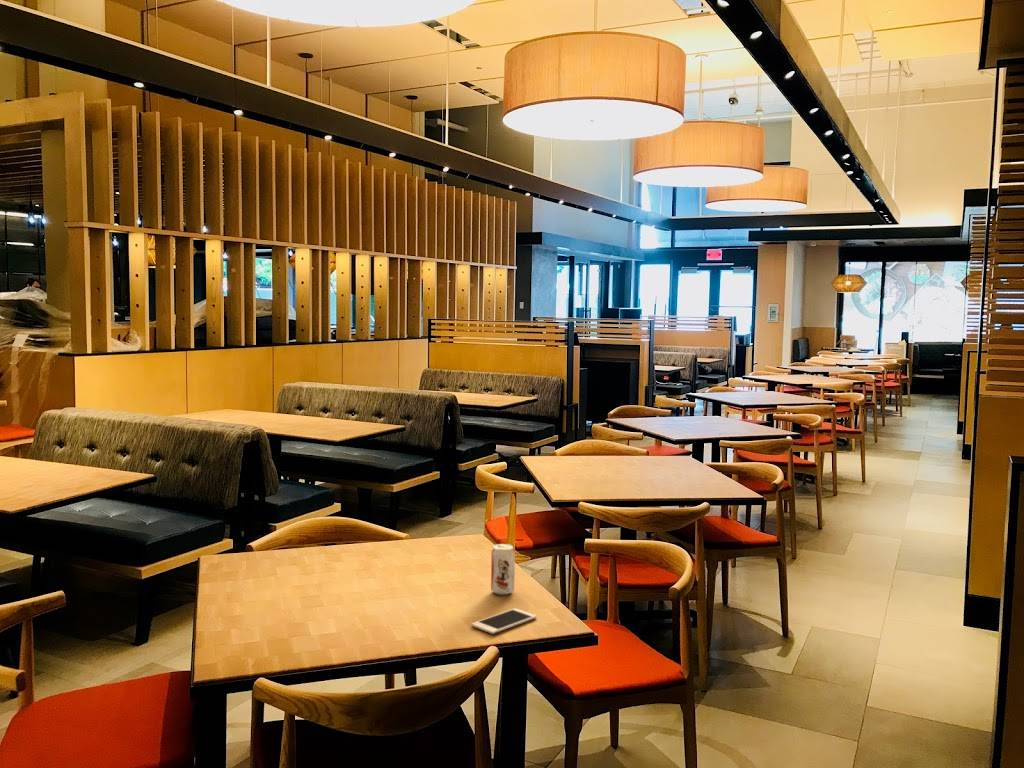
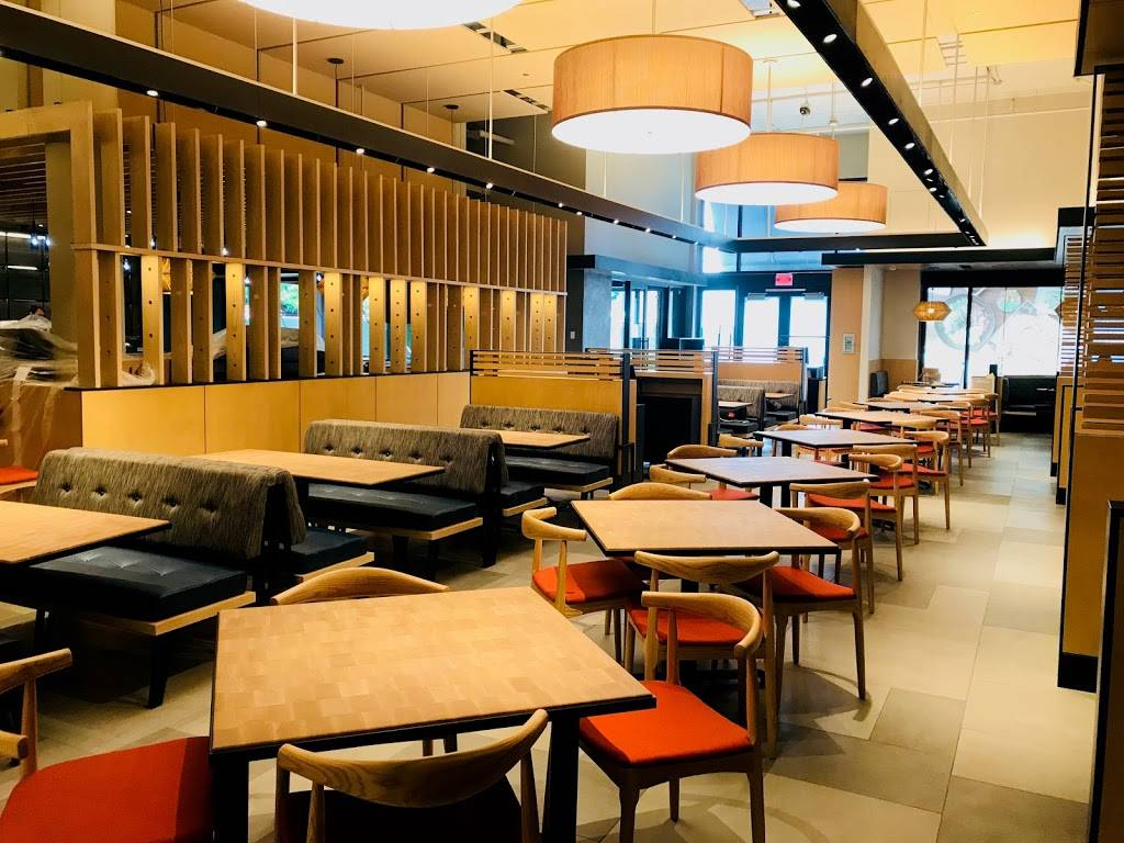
- cell phone (504, 620)
- beverage can (502, 569)
